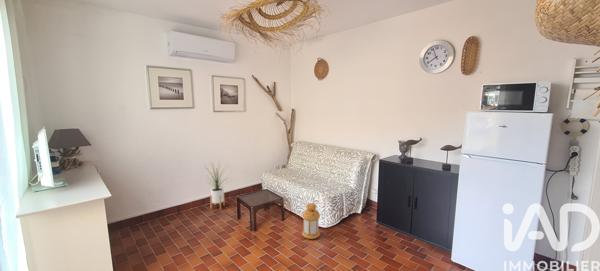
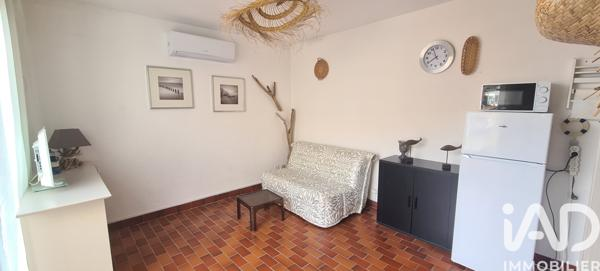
- lantern (311, 219)
- house plant (217, 183)
